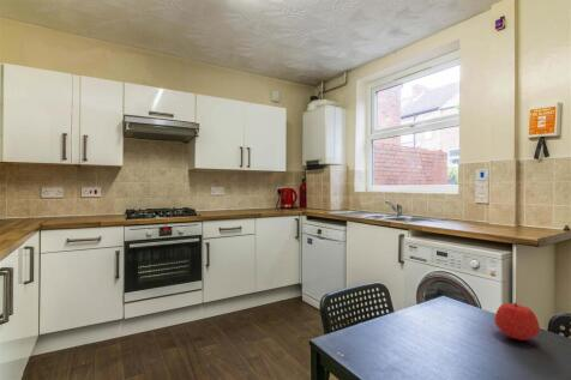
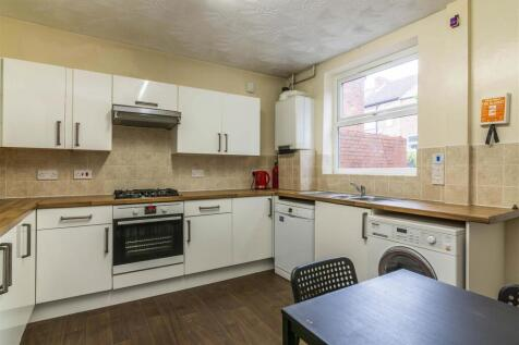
- apple (516, 320)
